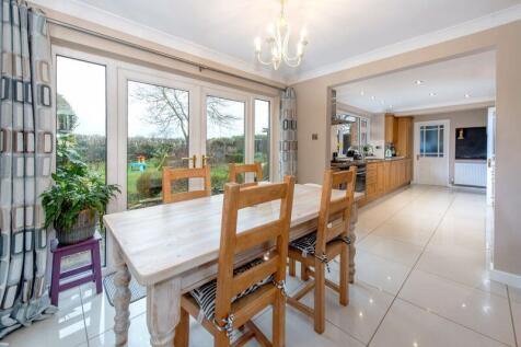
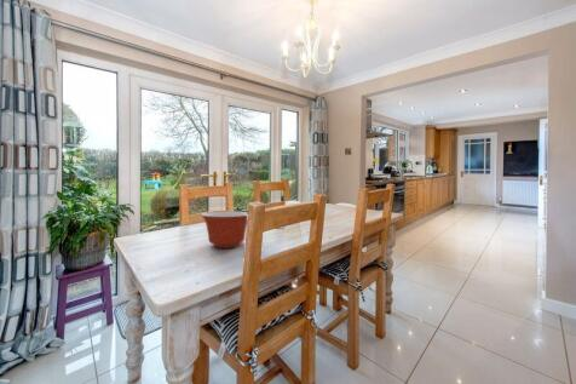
+ mixing bowl (226, 229)
